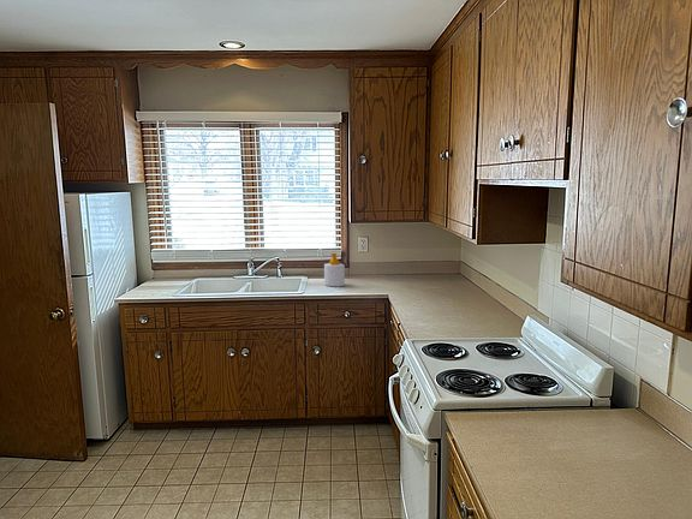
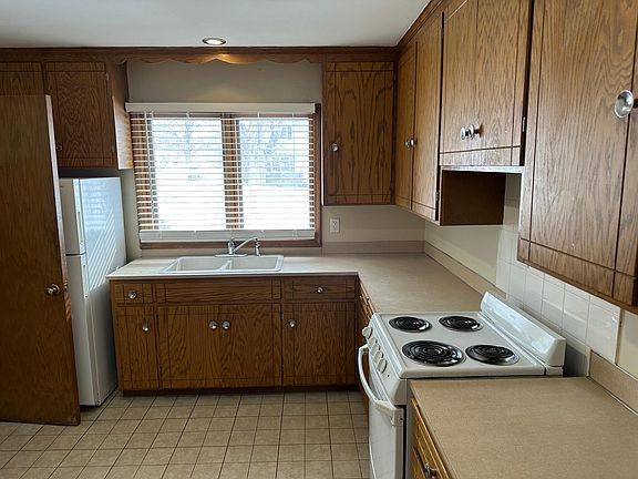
- soap bottle (334, 269)
